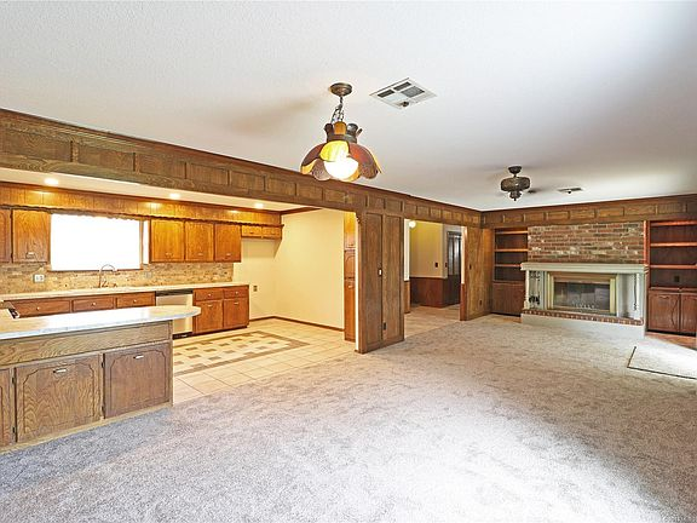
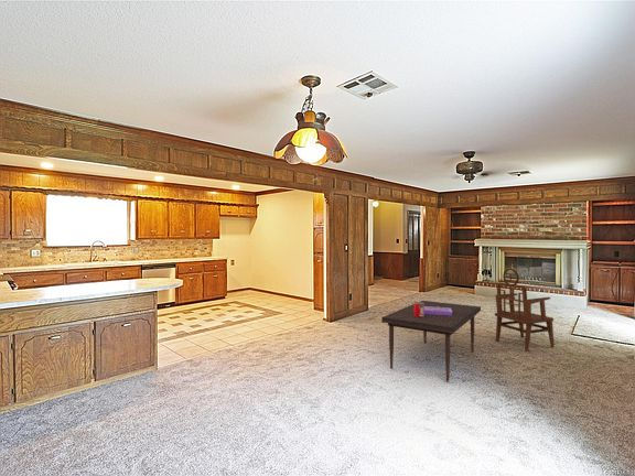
+ armchair (524, 305)
+ coffee table (434, 328)
